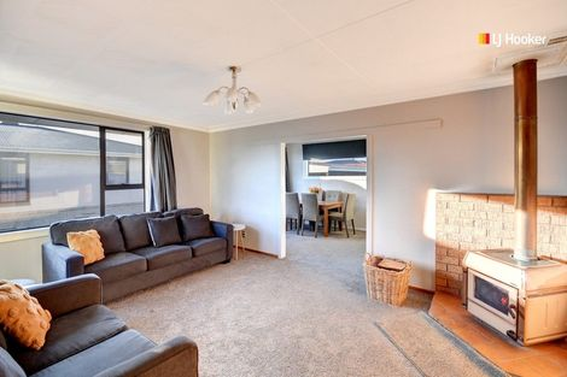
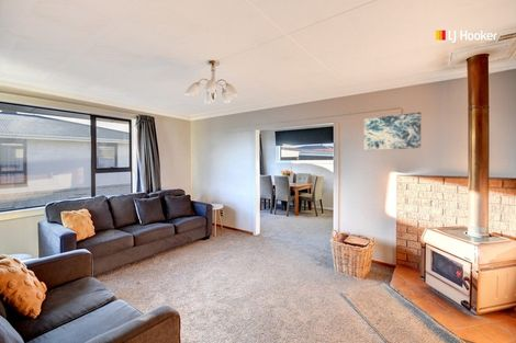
+ wall art (391, 133)
